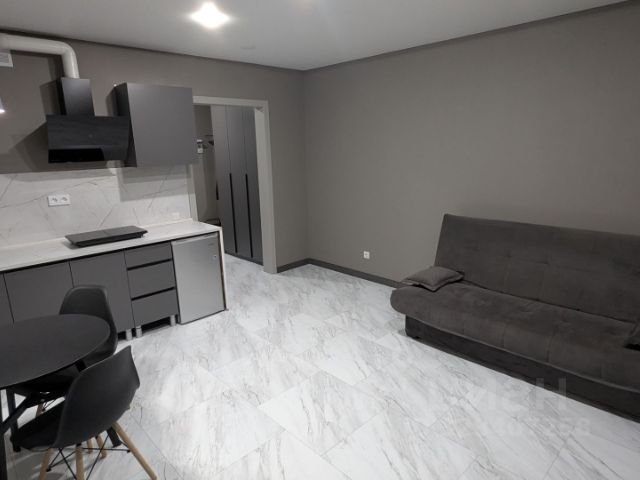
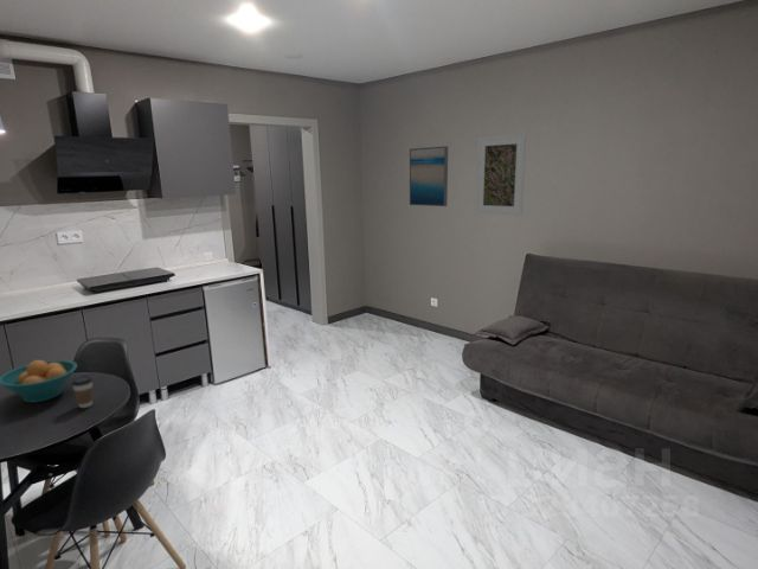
+ coffee cup (83, 391)
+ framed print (499, 175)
+ wall art (428, 177)
+ fruit bowl (39, 378)
